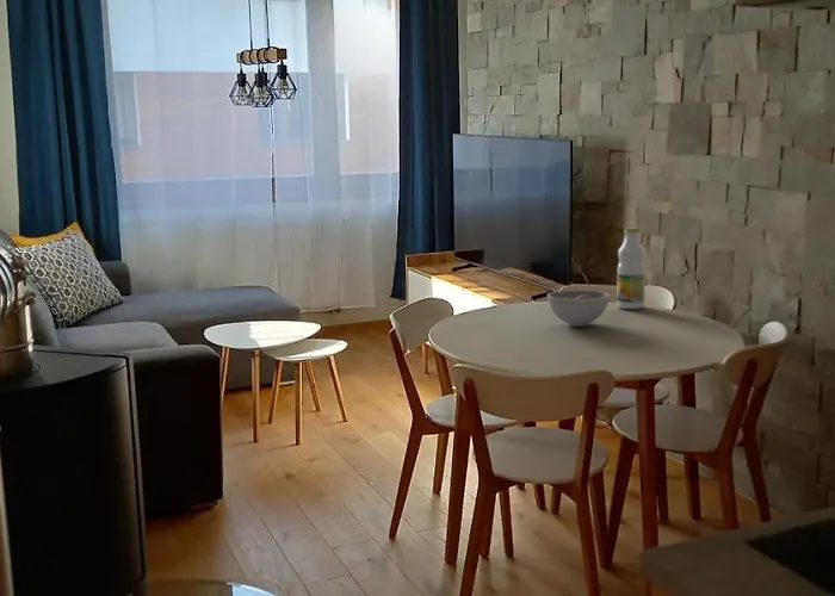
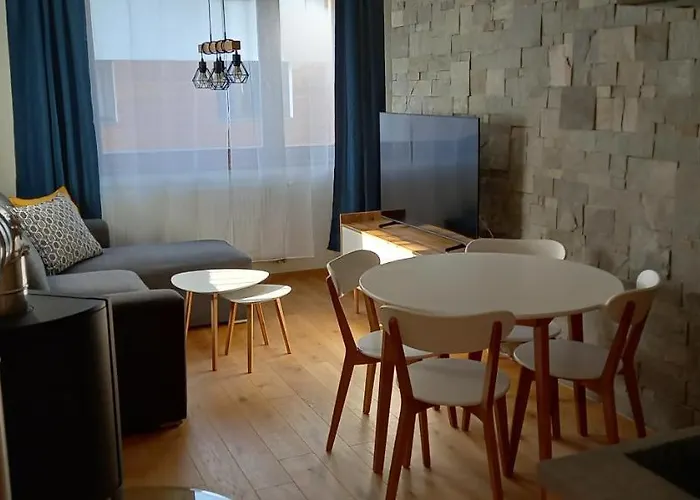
- bowl (577, 309)
- bottle (631, 267)
